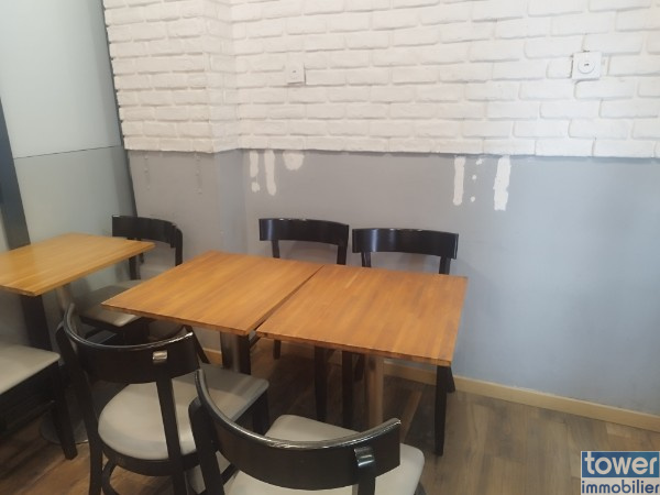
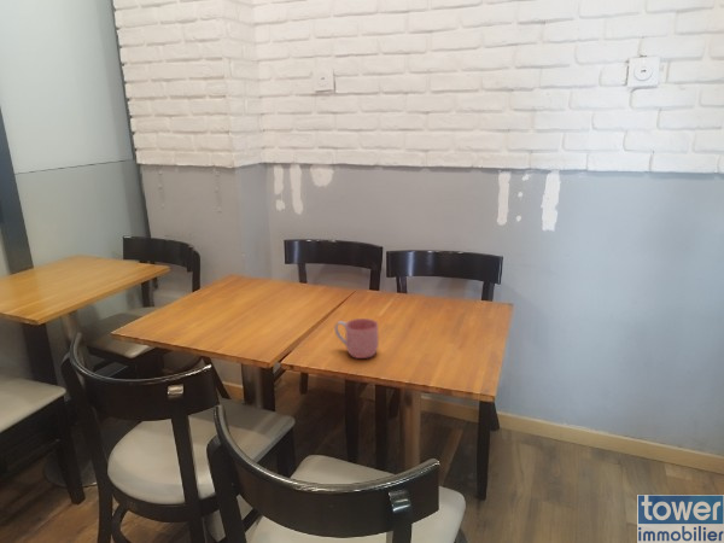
+ mug (356, 337)
